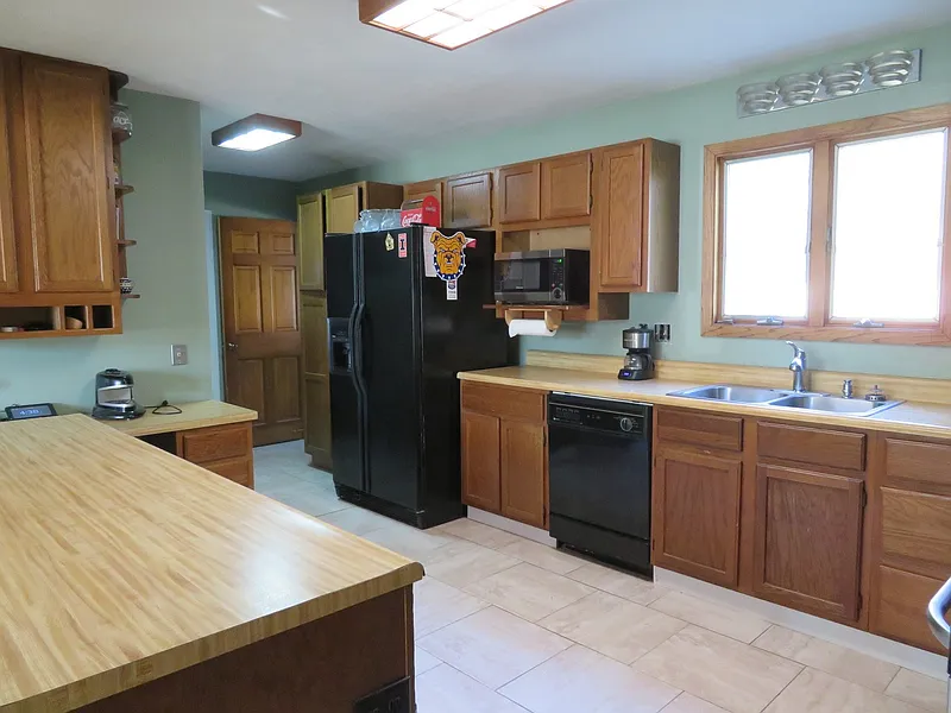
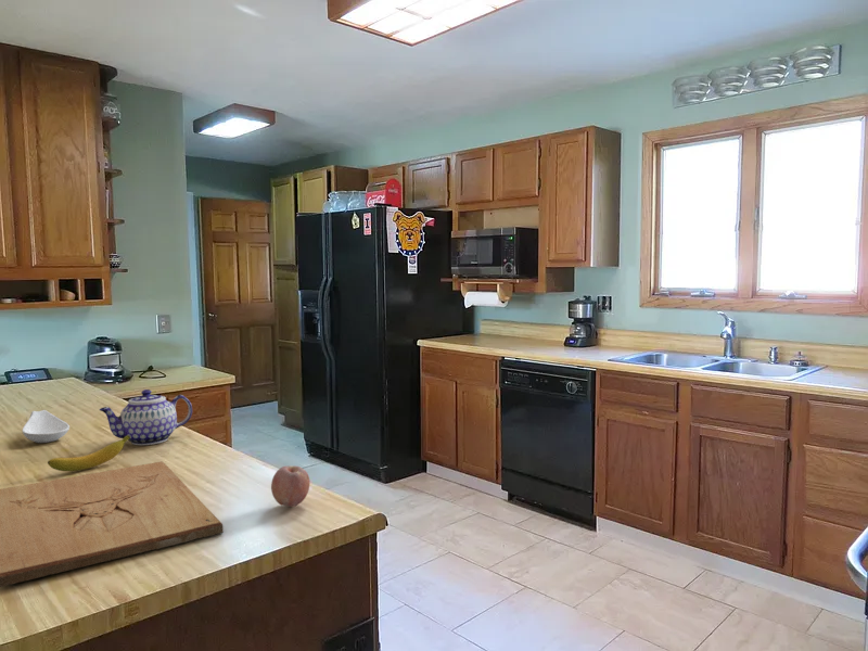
+ spoon rest (41, 424)
+ banana (90, 454)
+ teapot (148, 414)
+ cutting board (97, 509)
+ fruit (290, 486)
